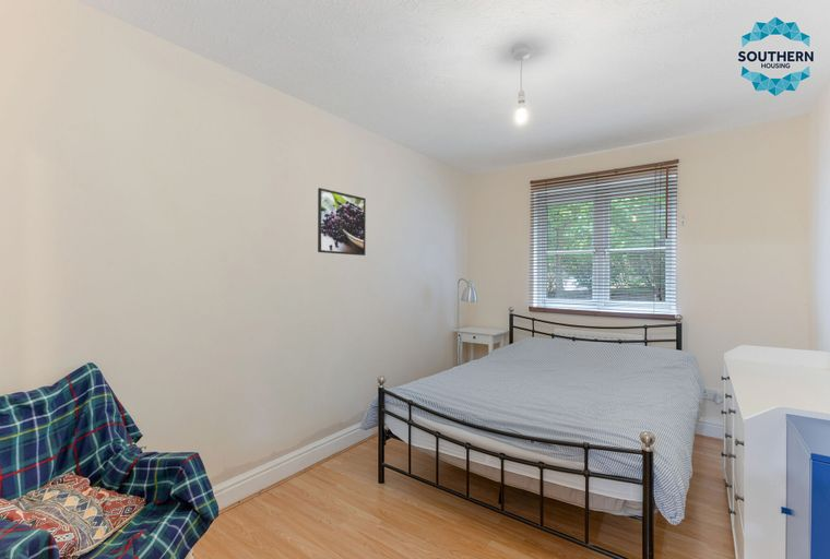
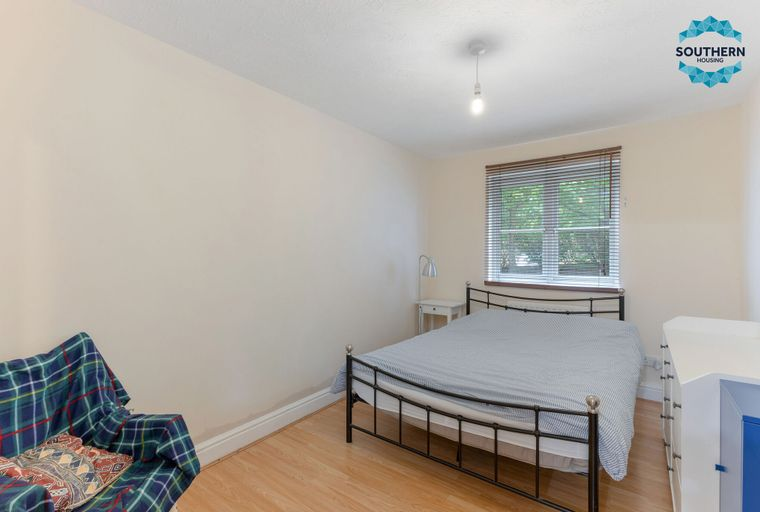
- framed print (343, 223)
